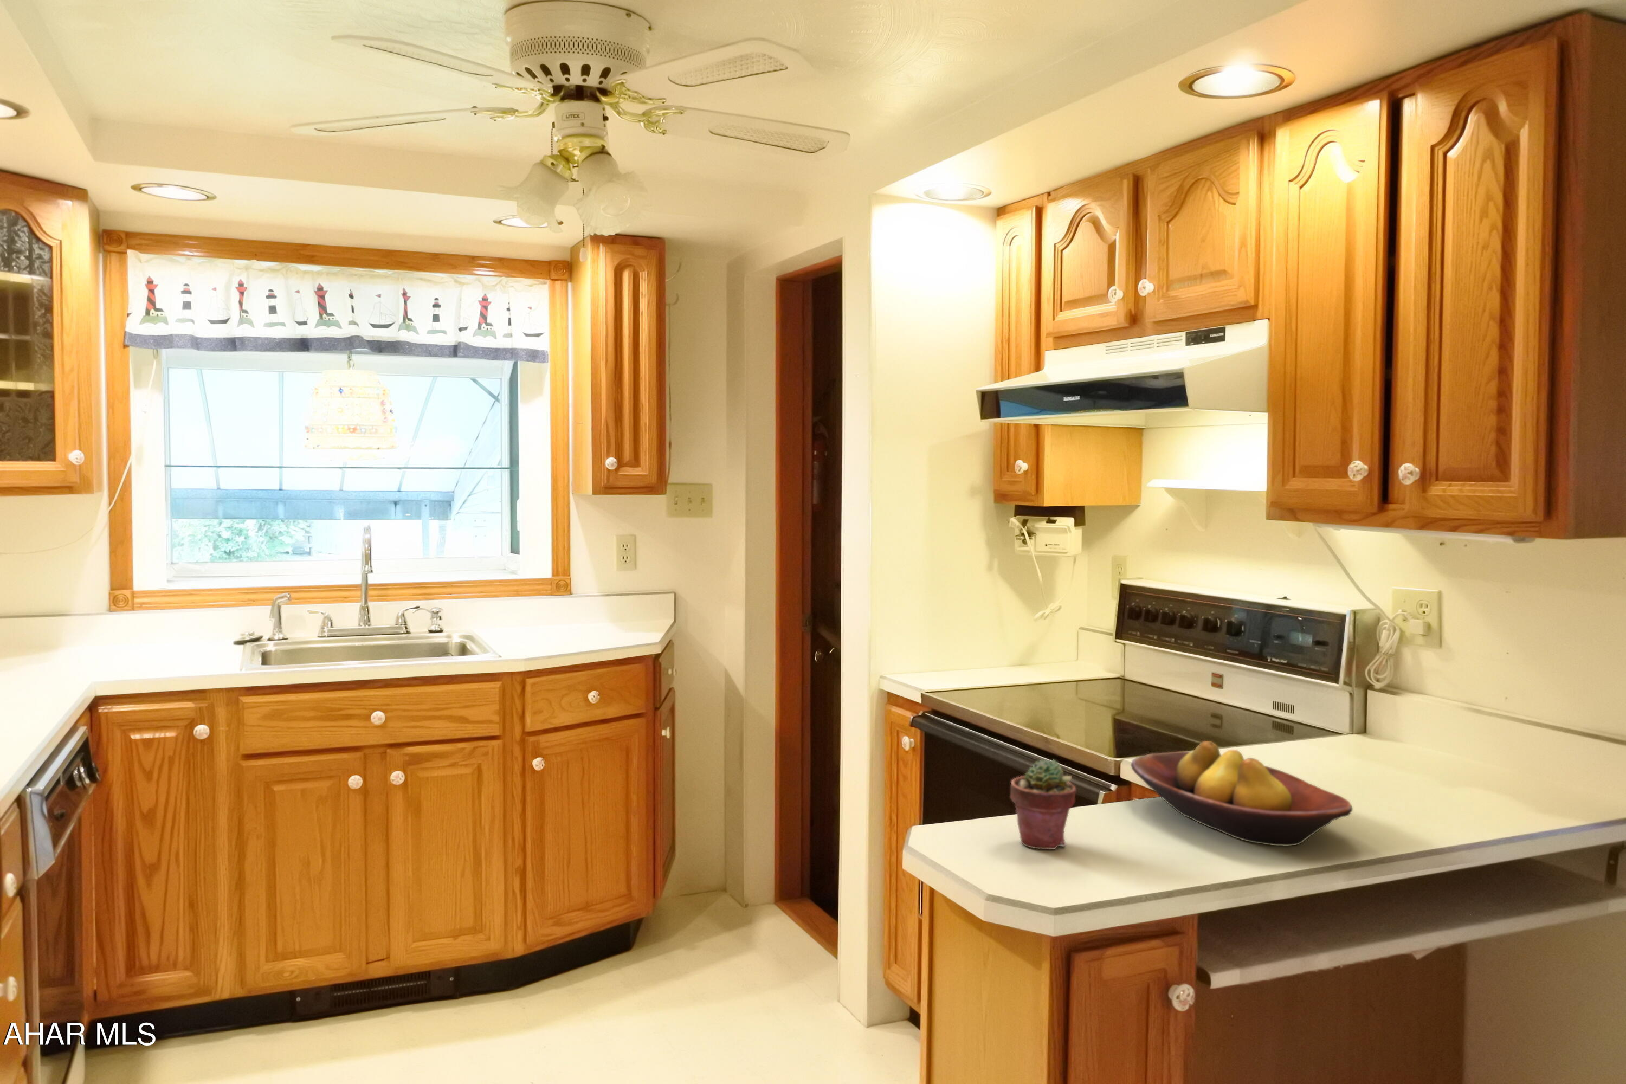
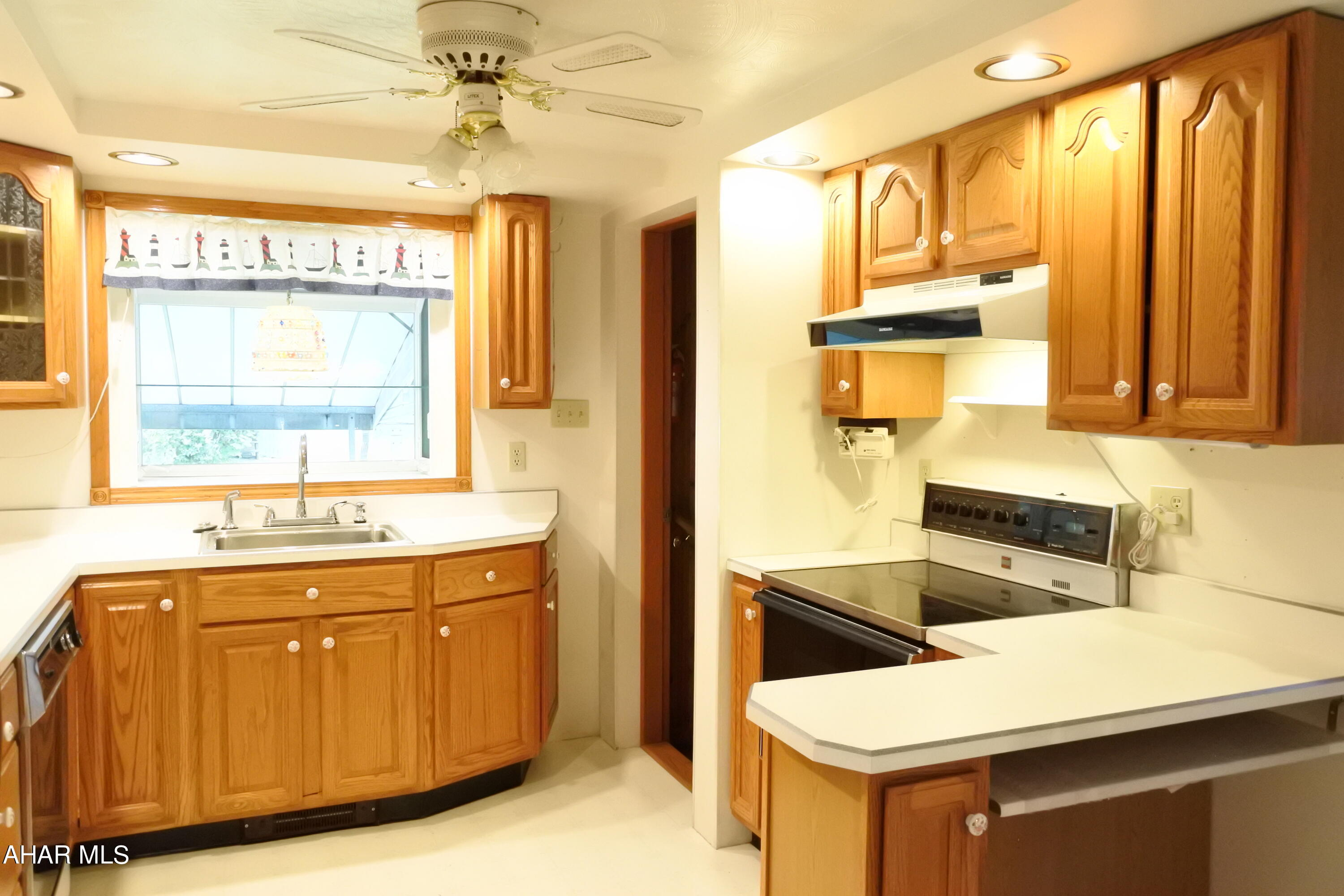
- fruit bowl (1233, 784)
- potted succulent (1043, 801)
